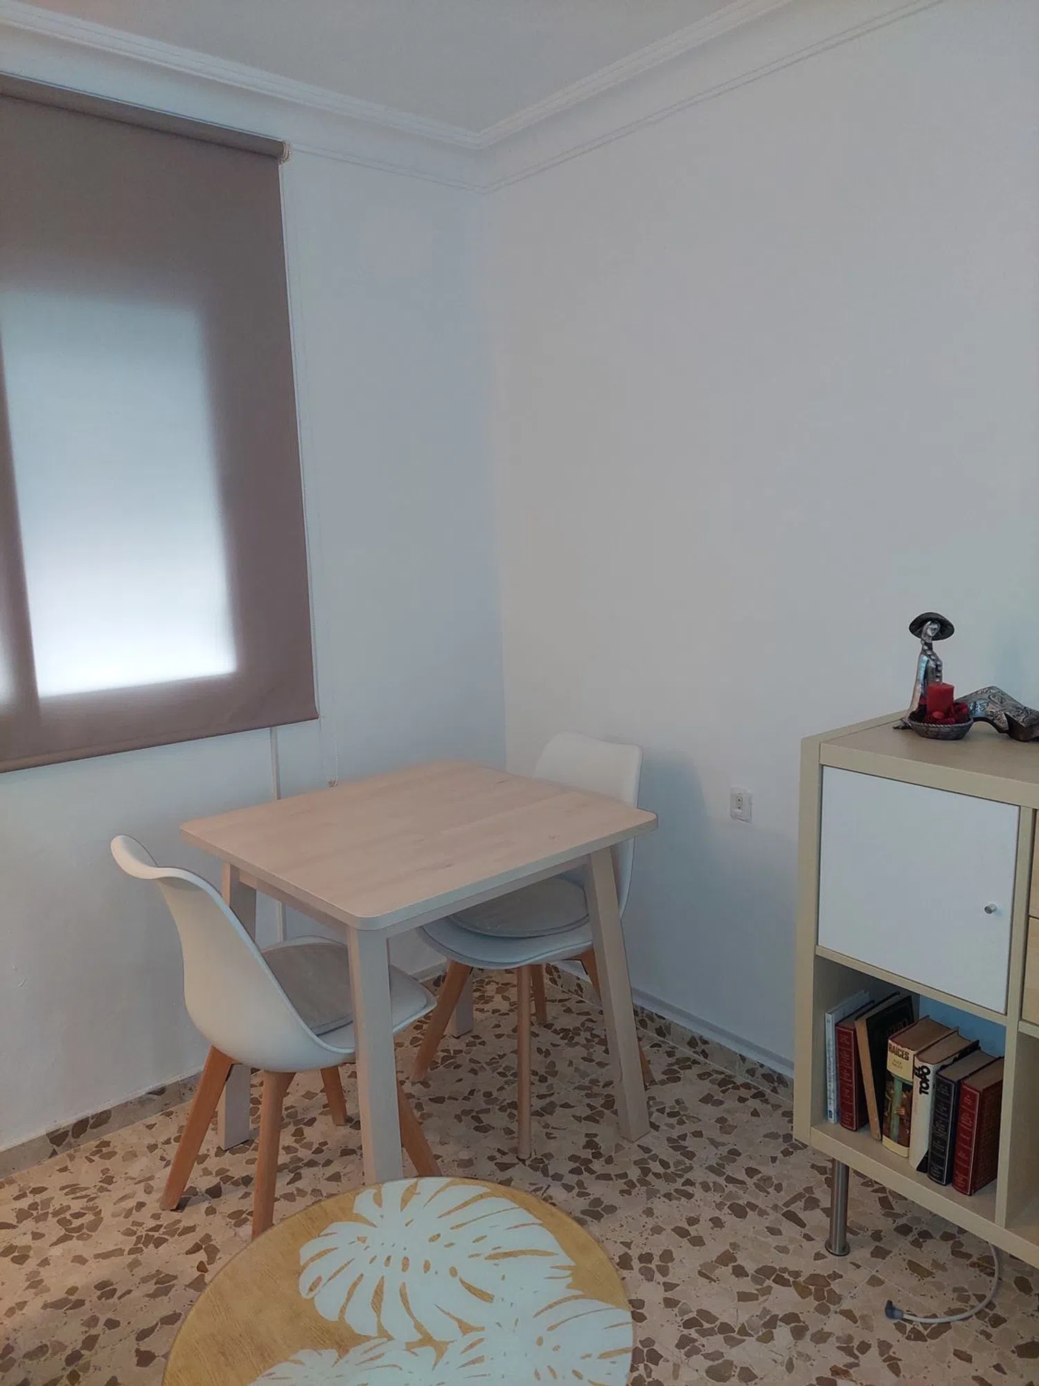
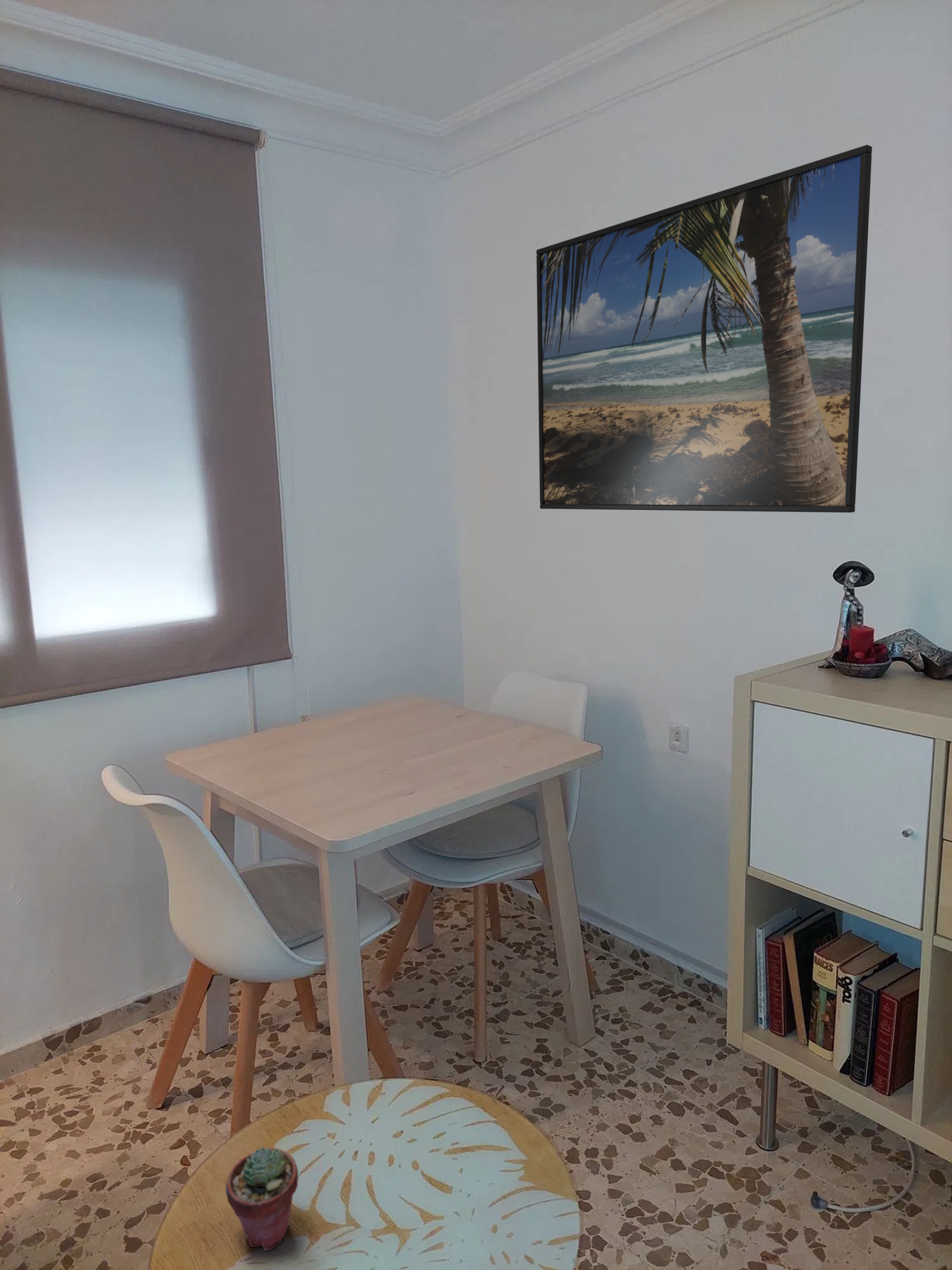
+ potted succulent (263, 1191)
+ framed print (673, 363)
